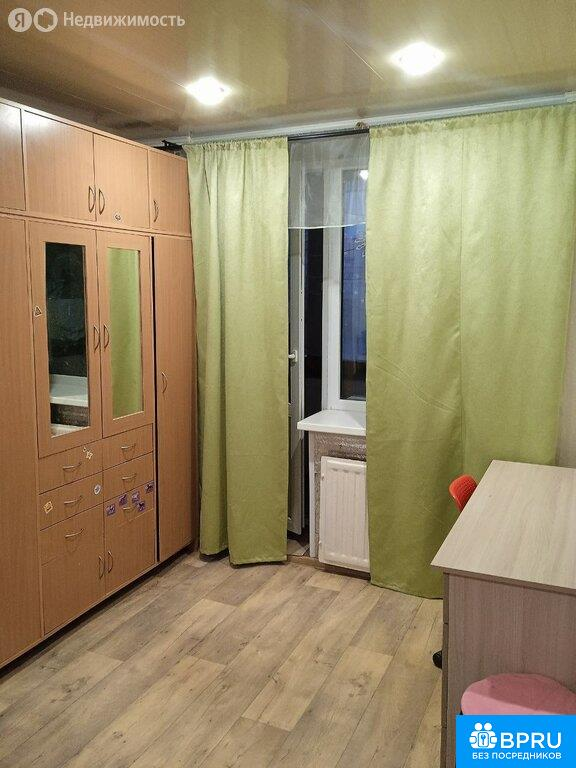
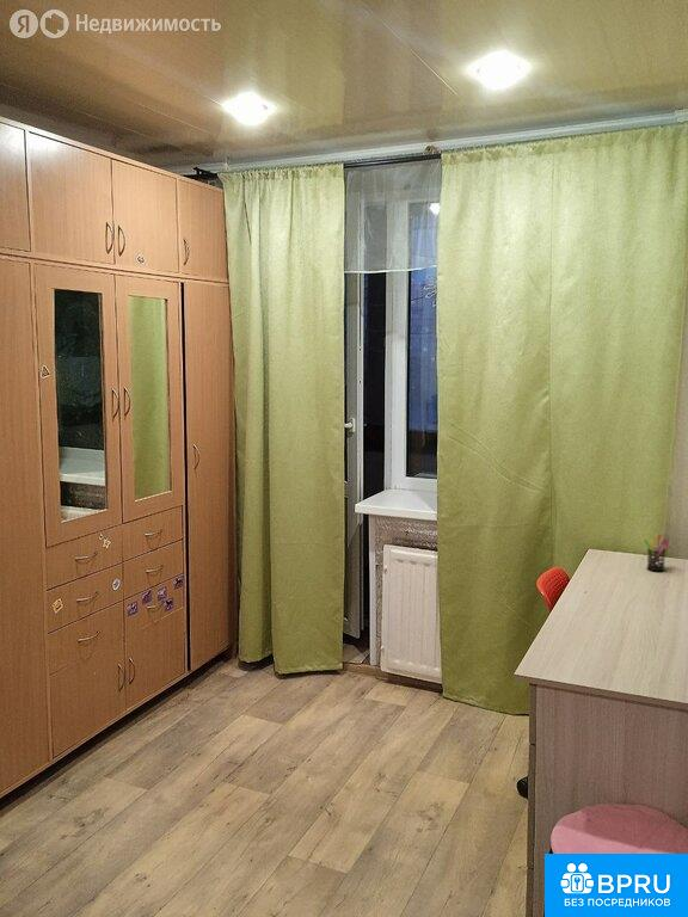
+ pen holder (655, 552)
